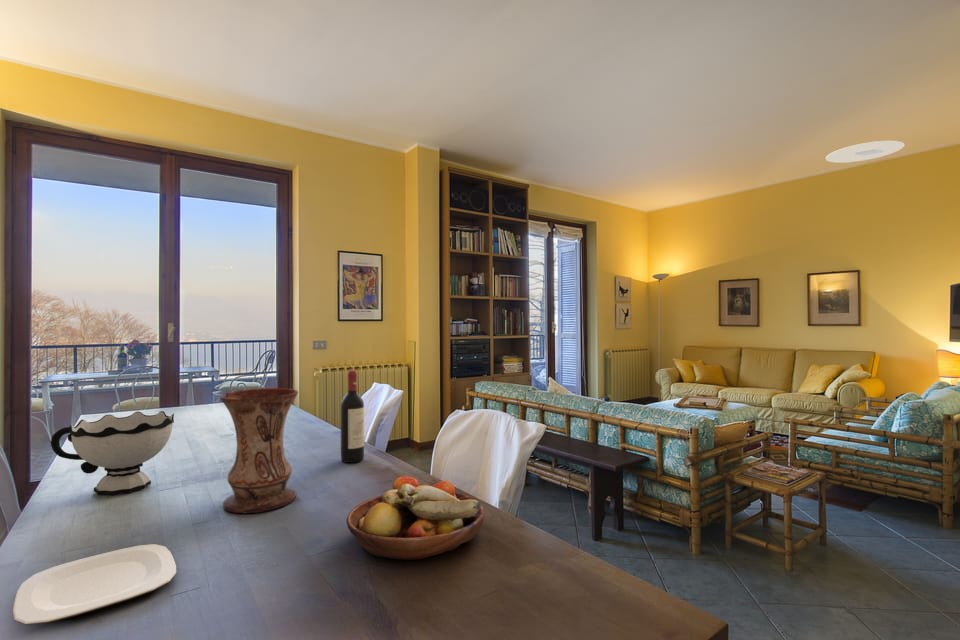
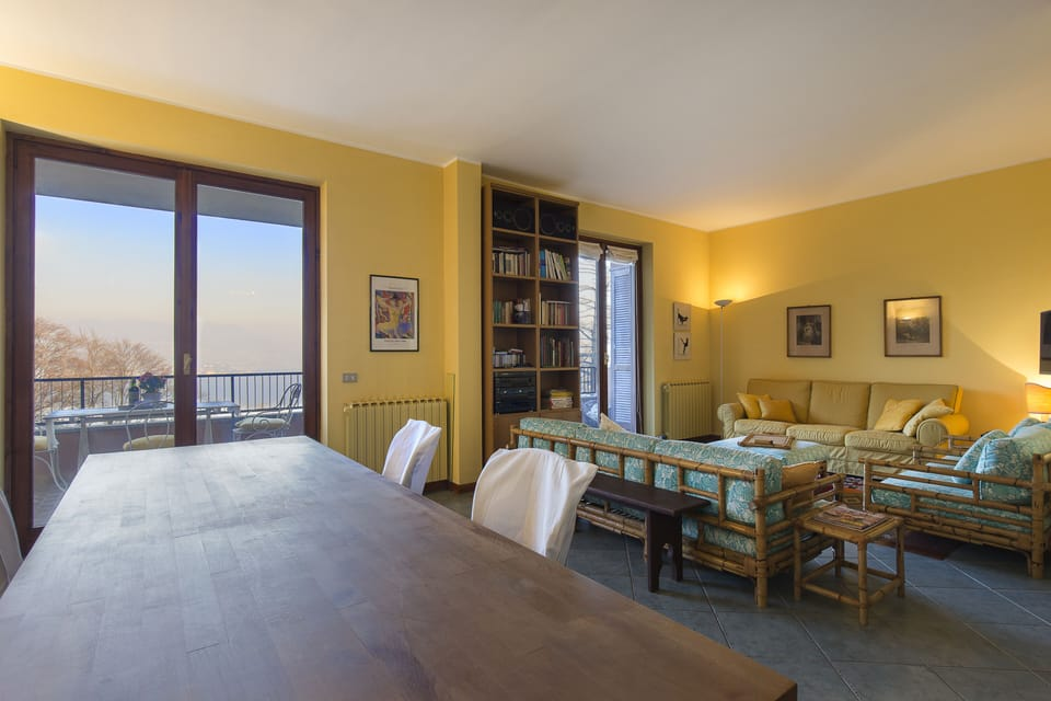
- wine bottle (352, 415)
- fruit bowl (418, 506)
- ceiling light (863, 149)
- vase (260, 446)
- plate (100, 581)
- bowl (112, 453)
